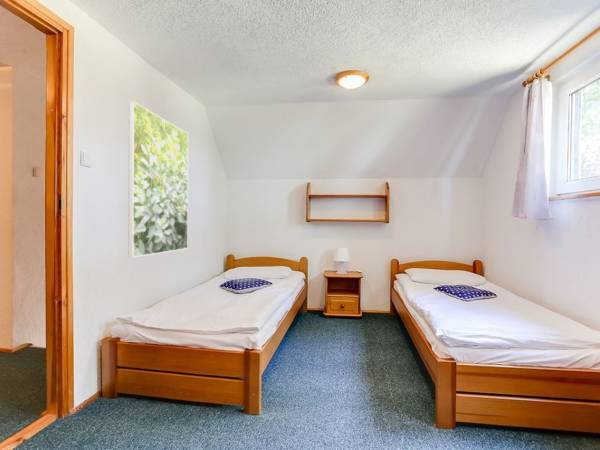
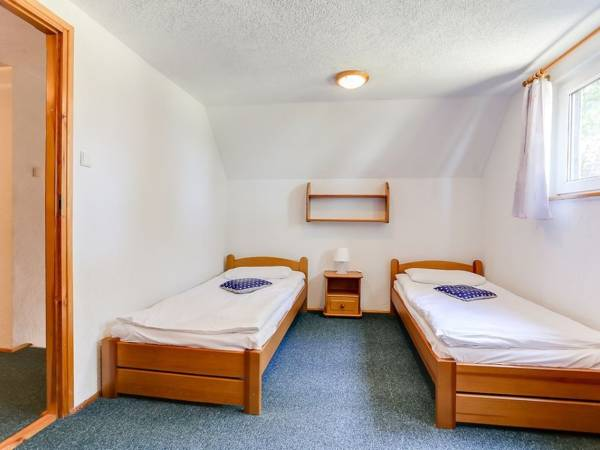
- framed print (162, 186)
